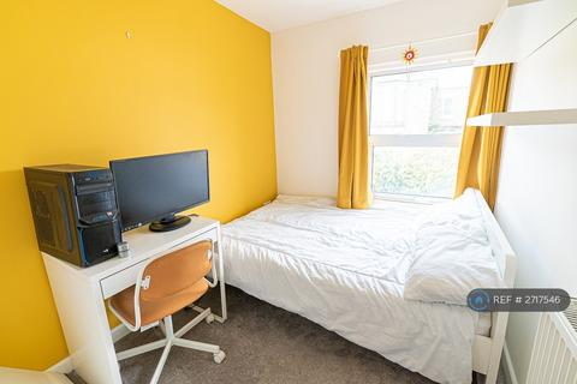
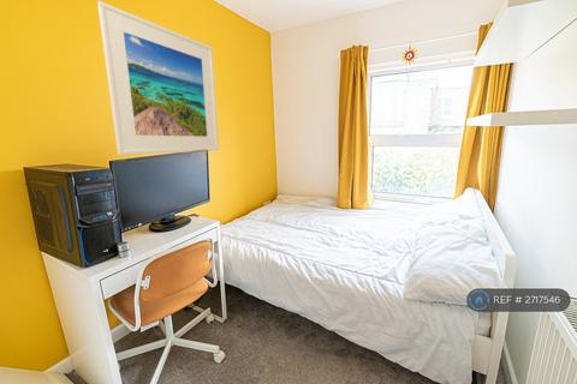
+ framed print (171, 92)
